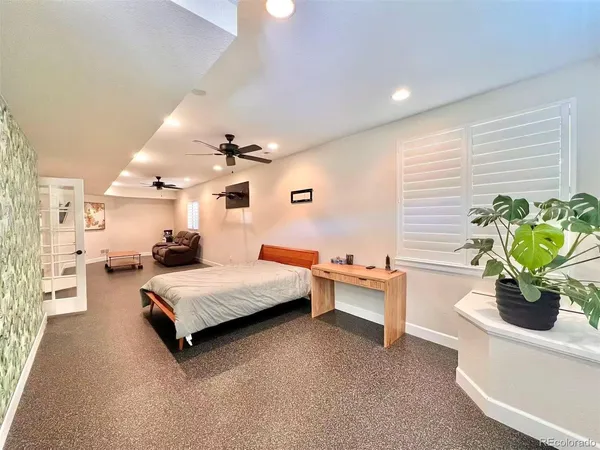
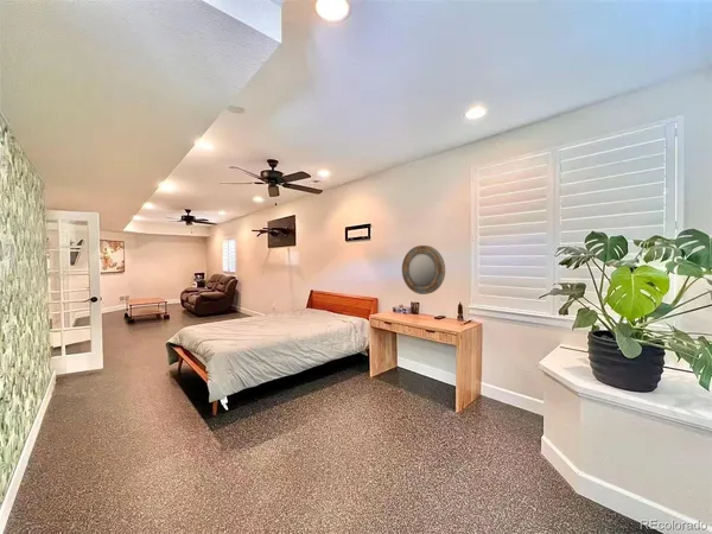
+ home mirror (421, 269)
